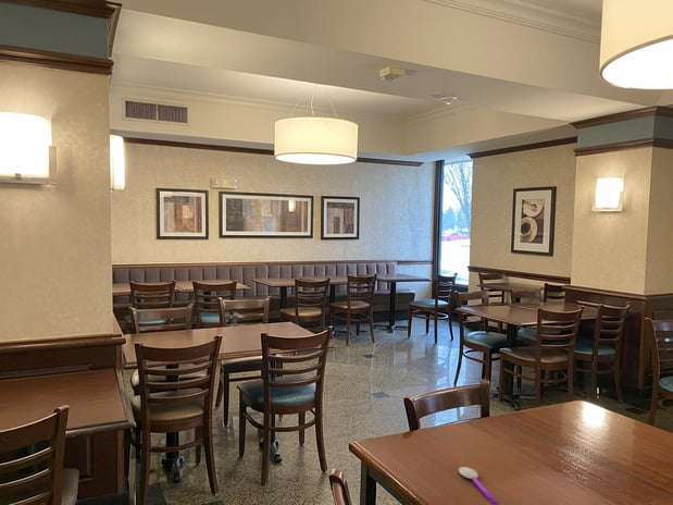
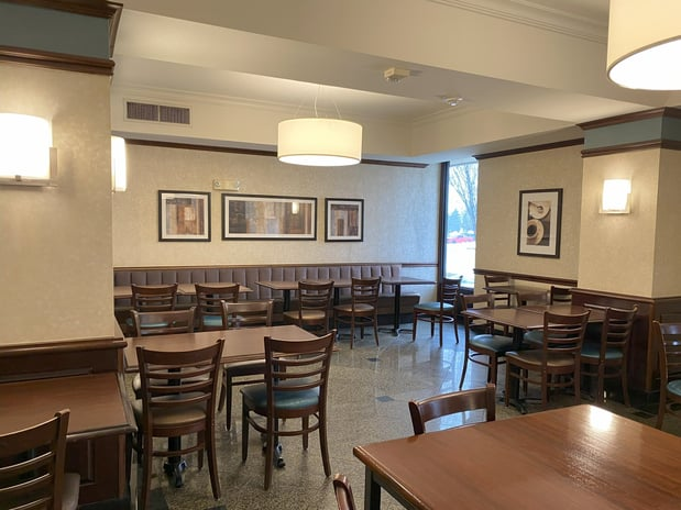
- spoon (477, 482)
